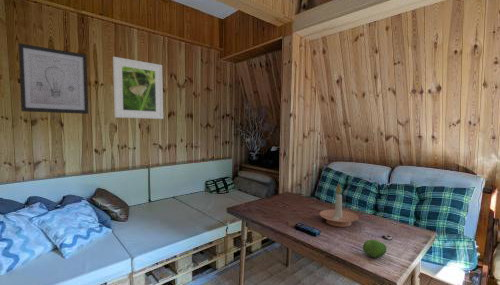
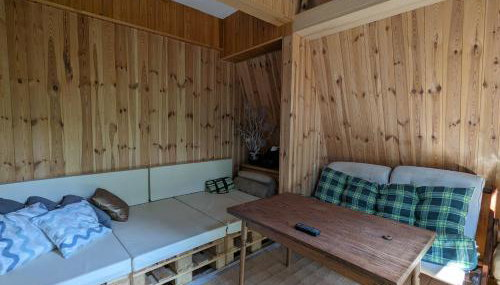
- candle holder (338, 202)
- fruit (374, 247)
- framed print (139, 89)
- wall art (55, 81)
